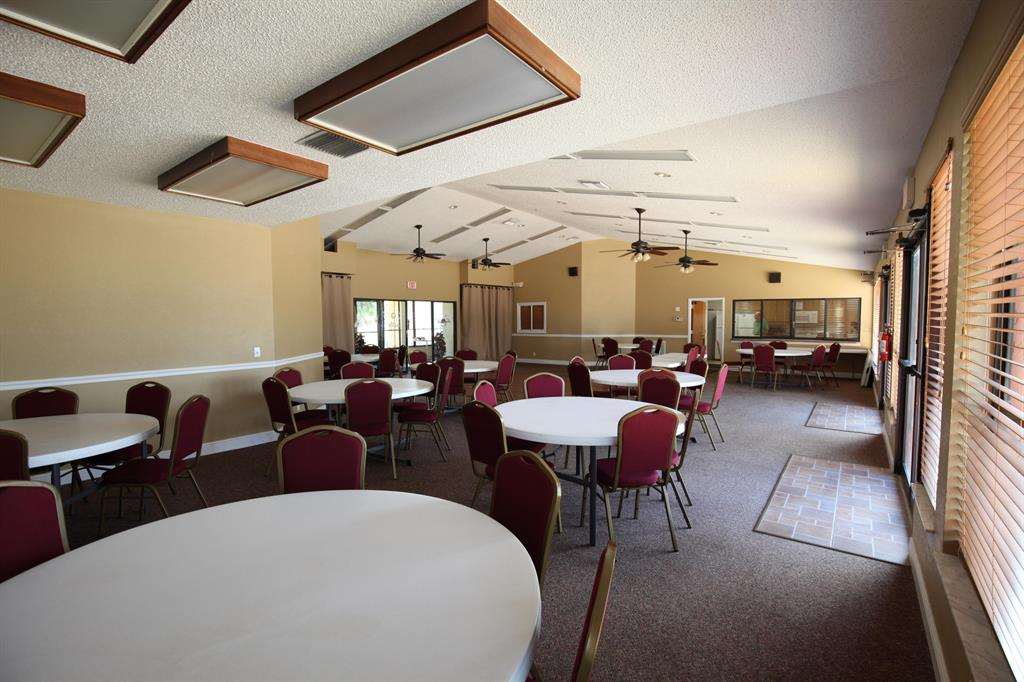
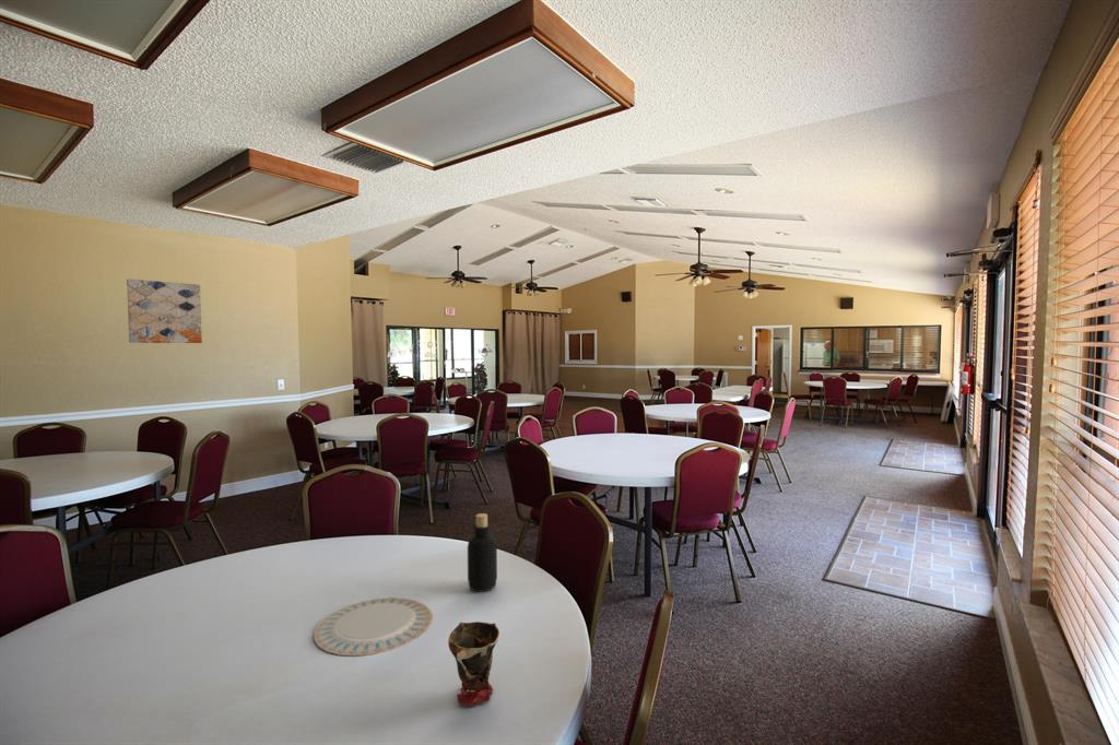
+ cup (475, 663)
+ bottle (482, 551)
+ chinaware (375, 622)
+ wall art (165, 312)
